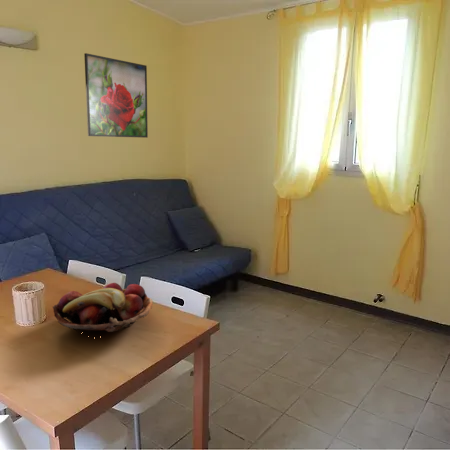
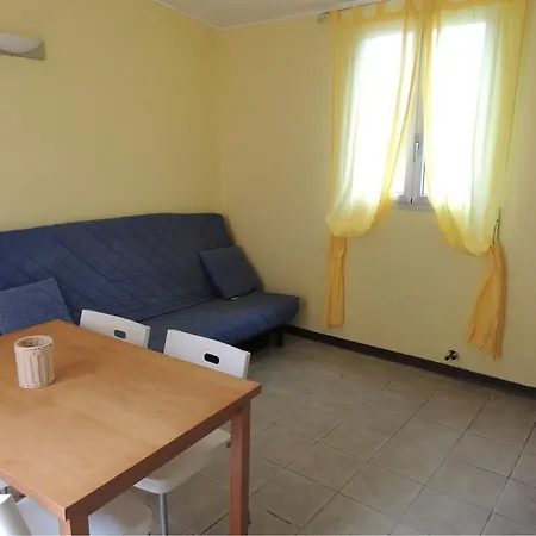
- fruit basket (105, 305)
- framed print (118, 99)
